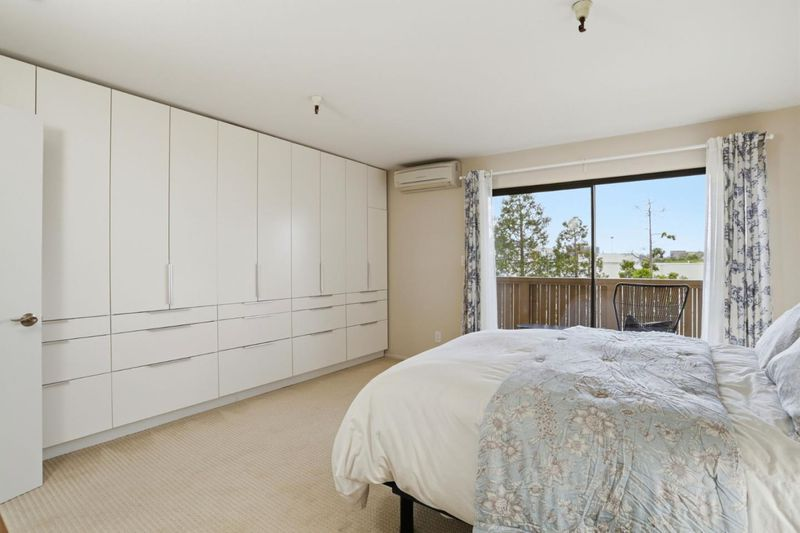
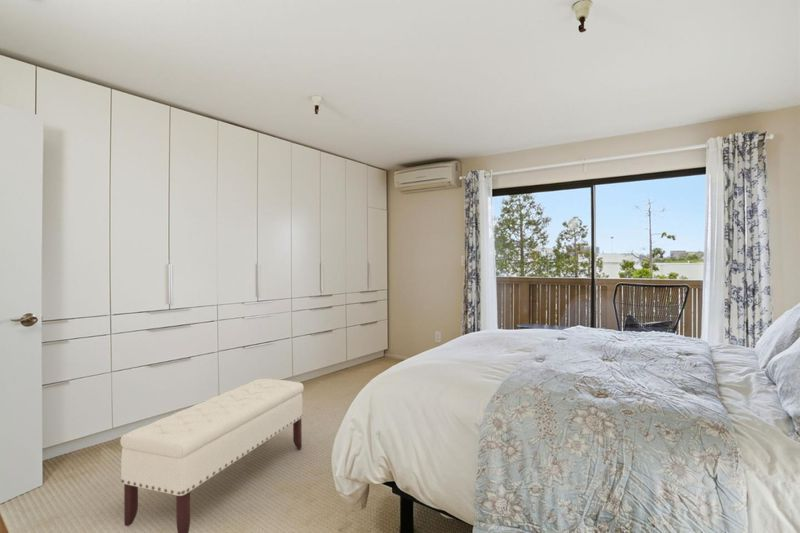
+ bench (228, 441)
